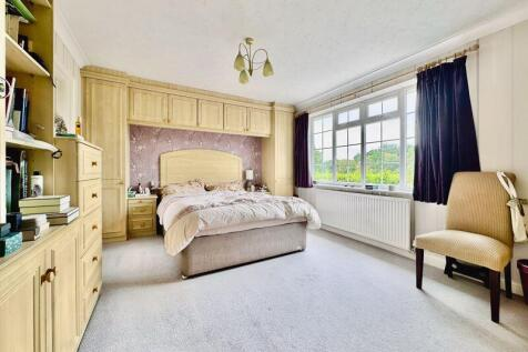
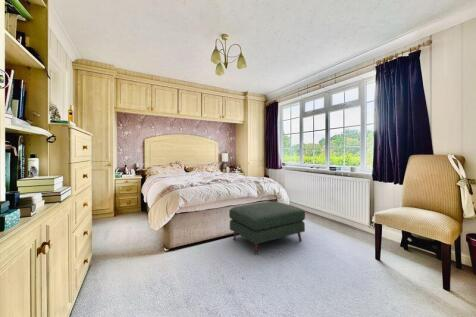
+ ottoman (266, 222)
